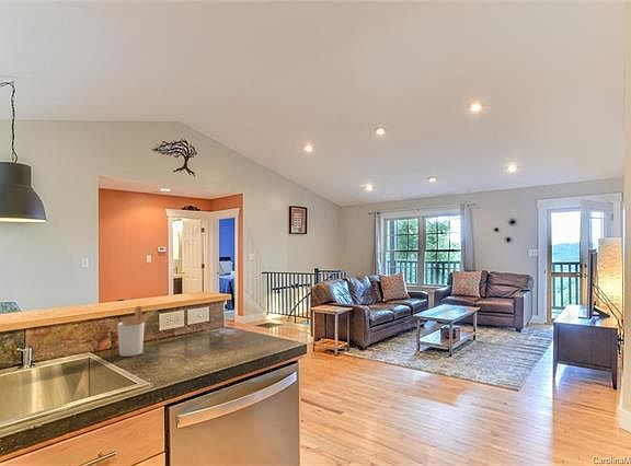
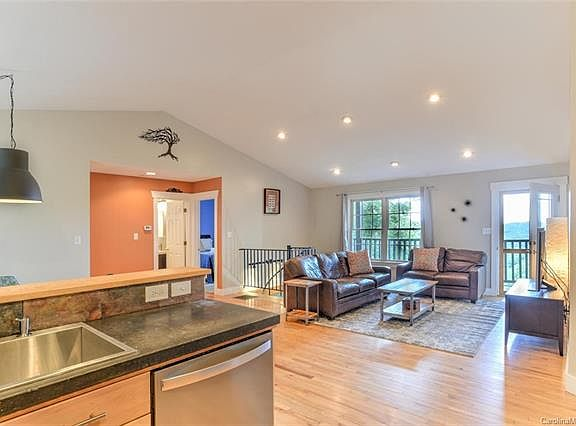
- utensil holder (137, 330)
